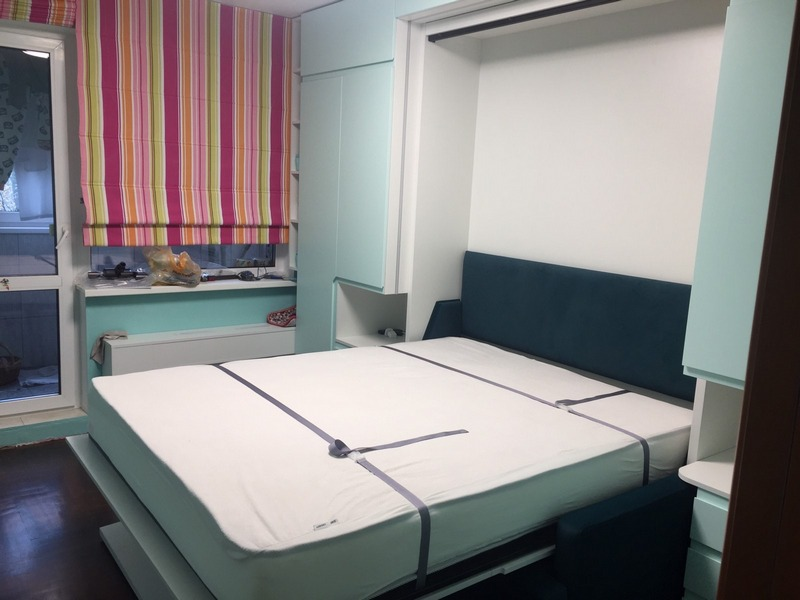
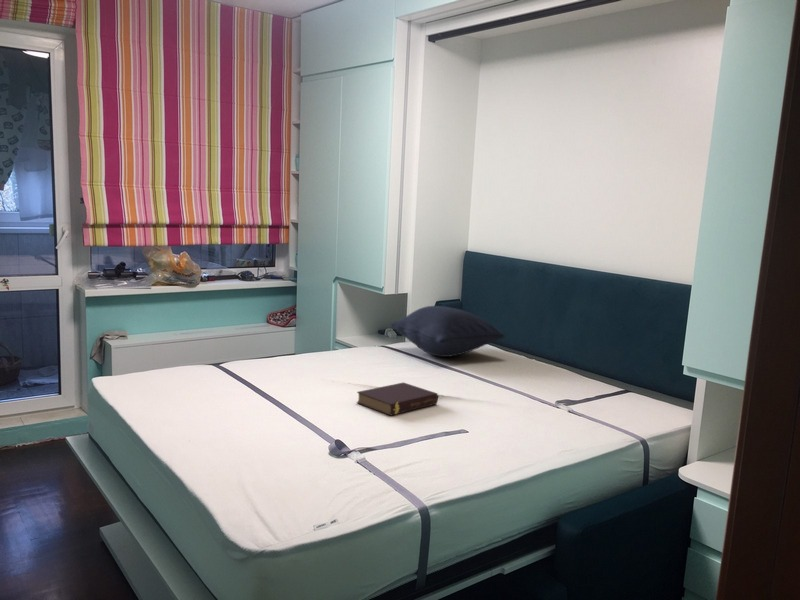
+ book (397, 398)
+ pillow (446, 330)
